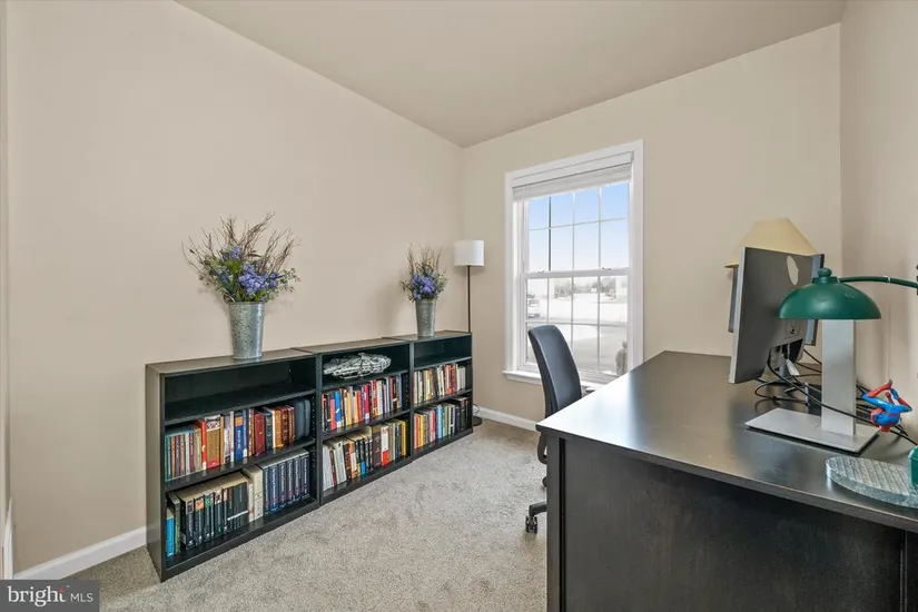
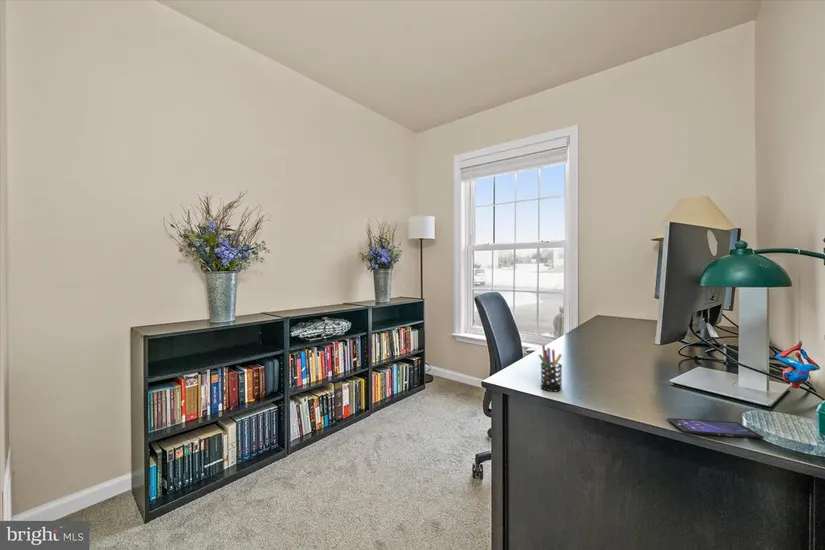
+ smartphone (712, 427)
+ pen holder (548, 367)
